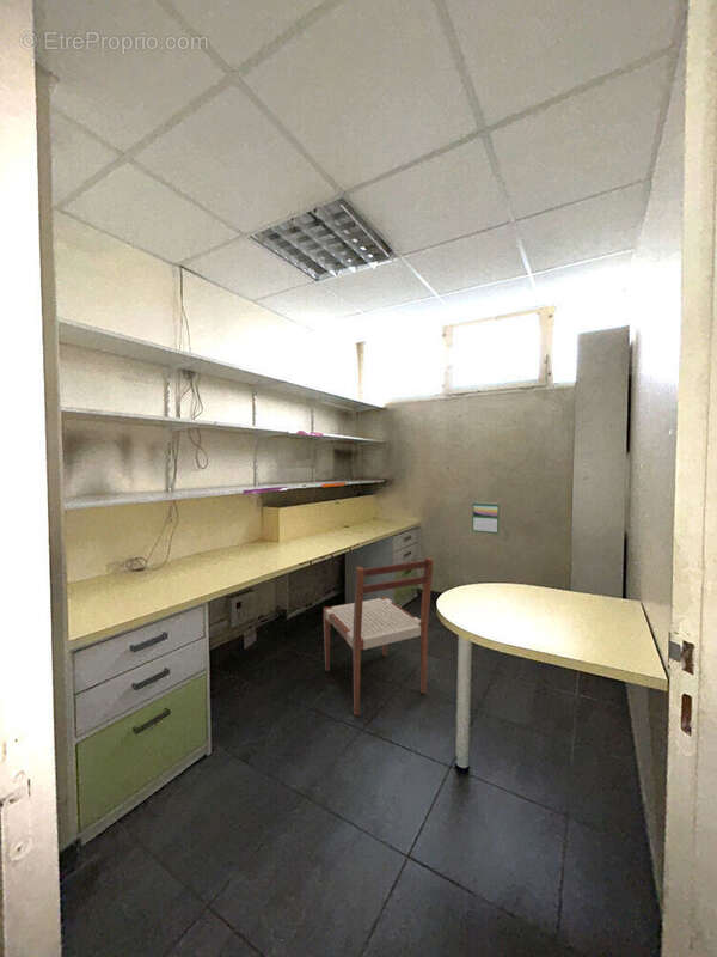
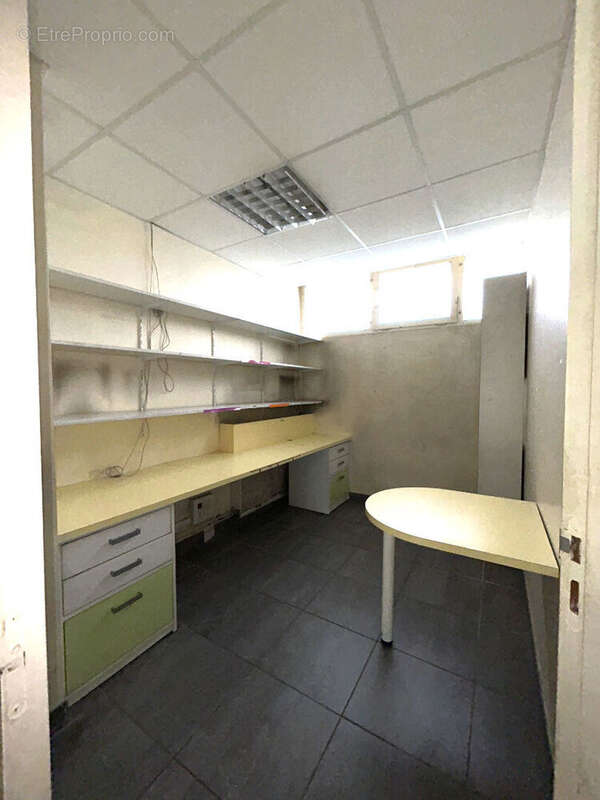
- calendar (485, 517)
- chair (374, 618)
